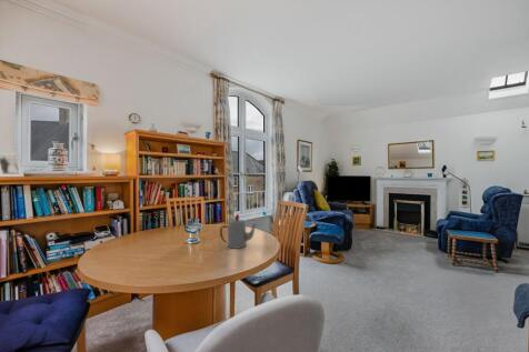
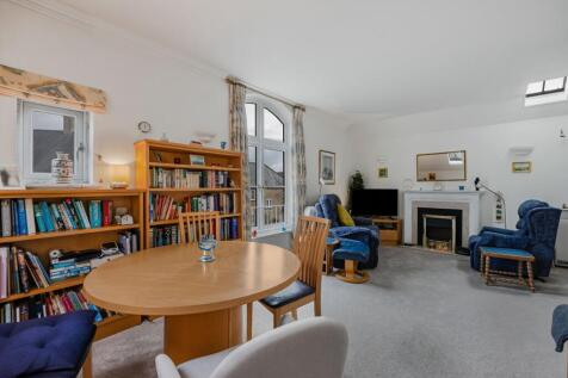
- teapot (238, 231)
